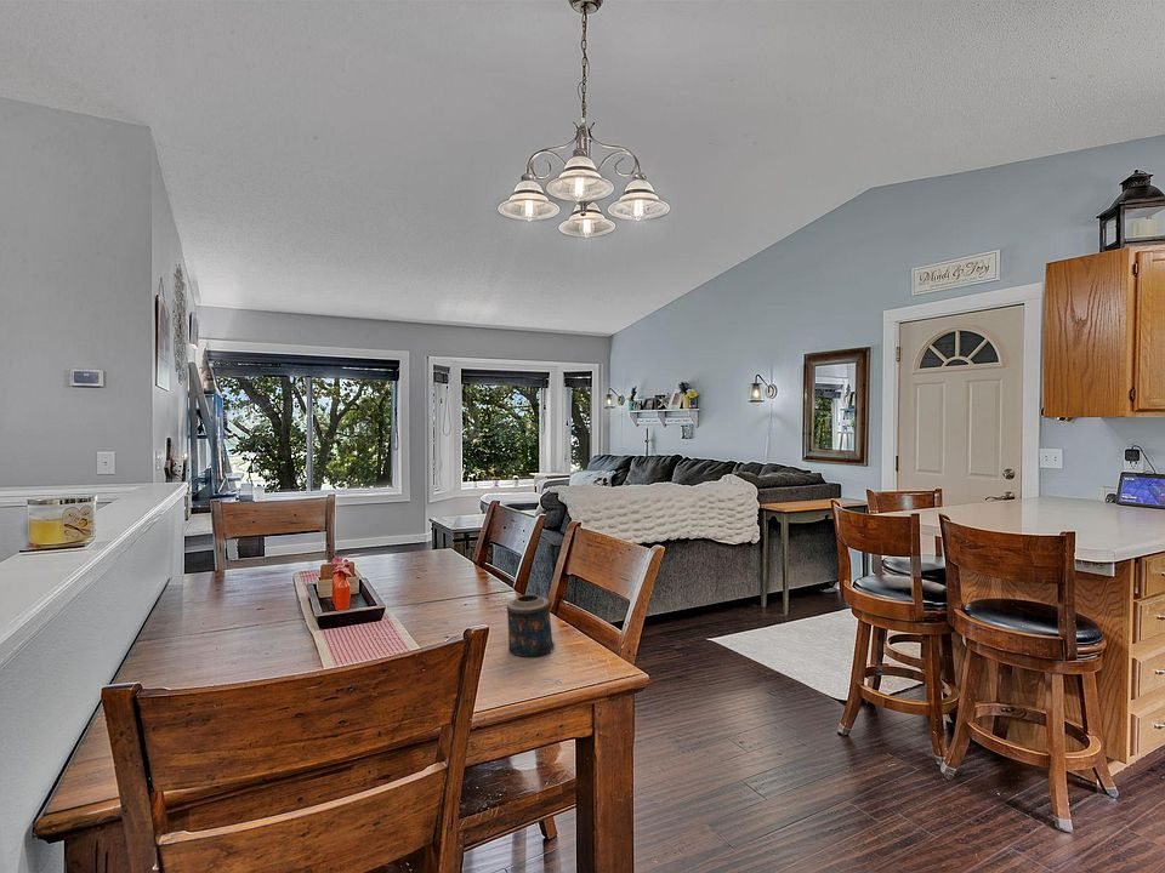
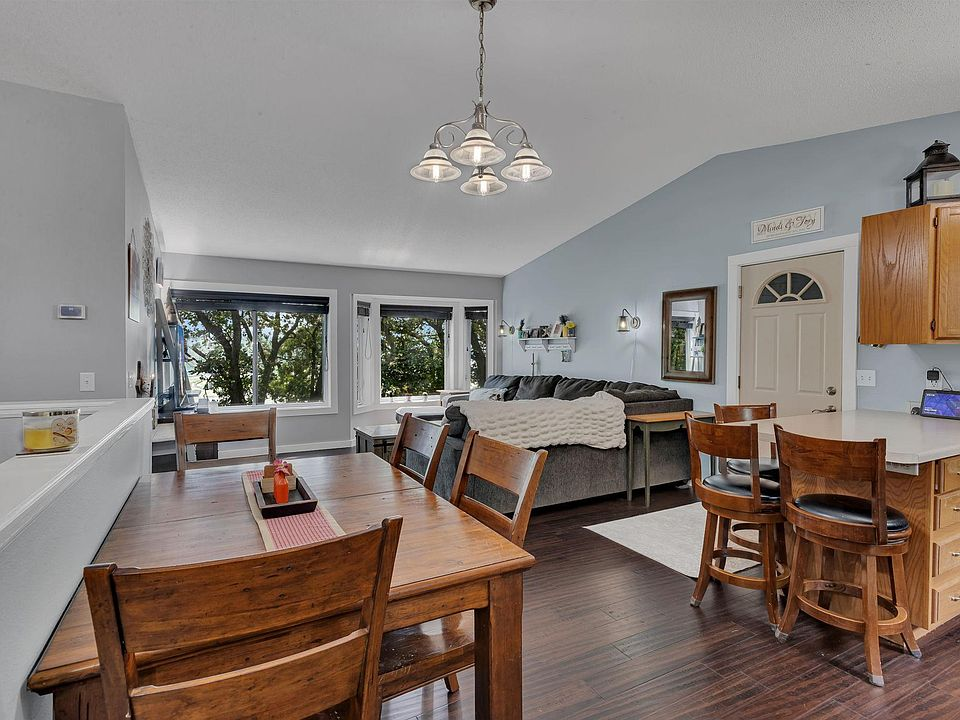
- candle (529, 621)
